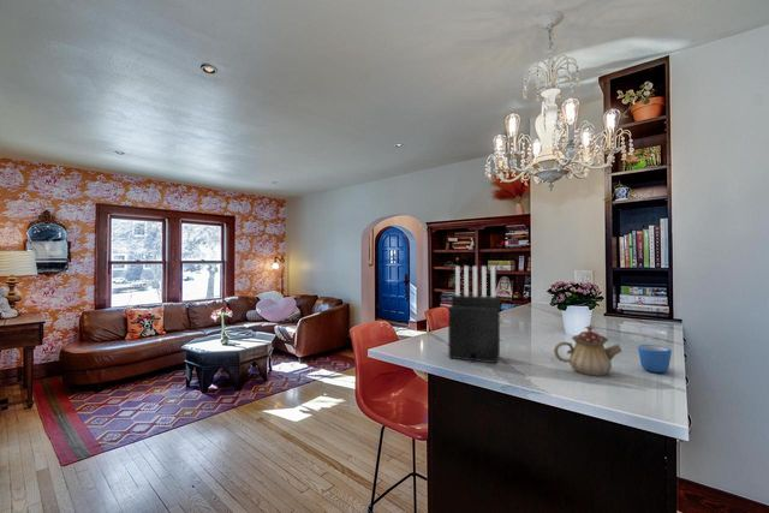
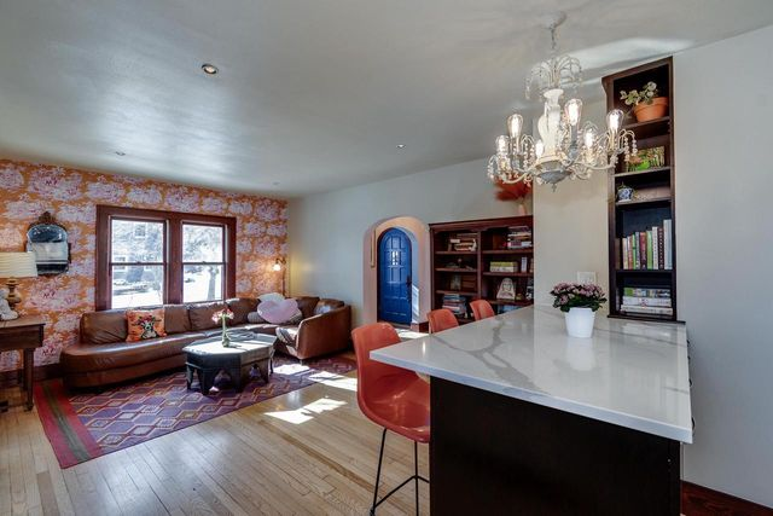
- mug (654, 358)
- knife block (473, 311)
- teapot (586, 347)
